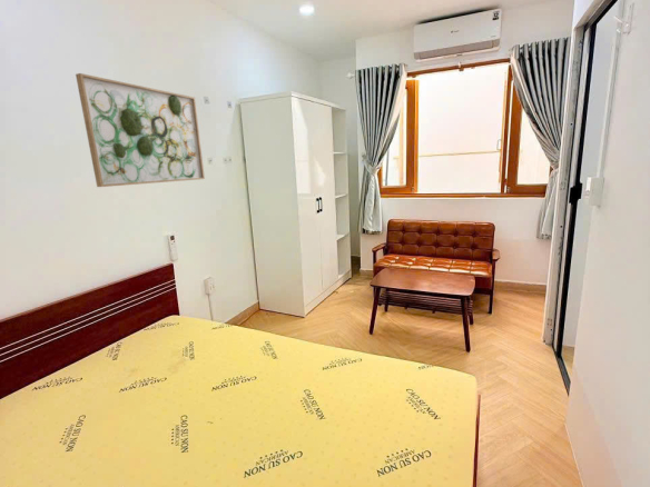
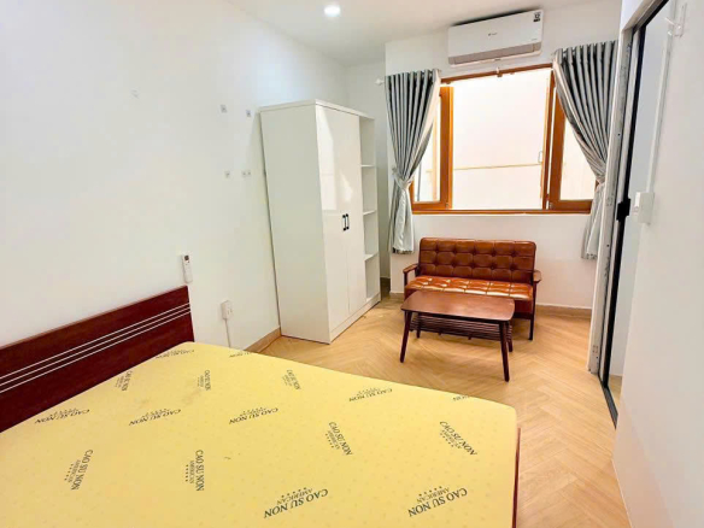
- wall art (152, 136)
